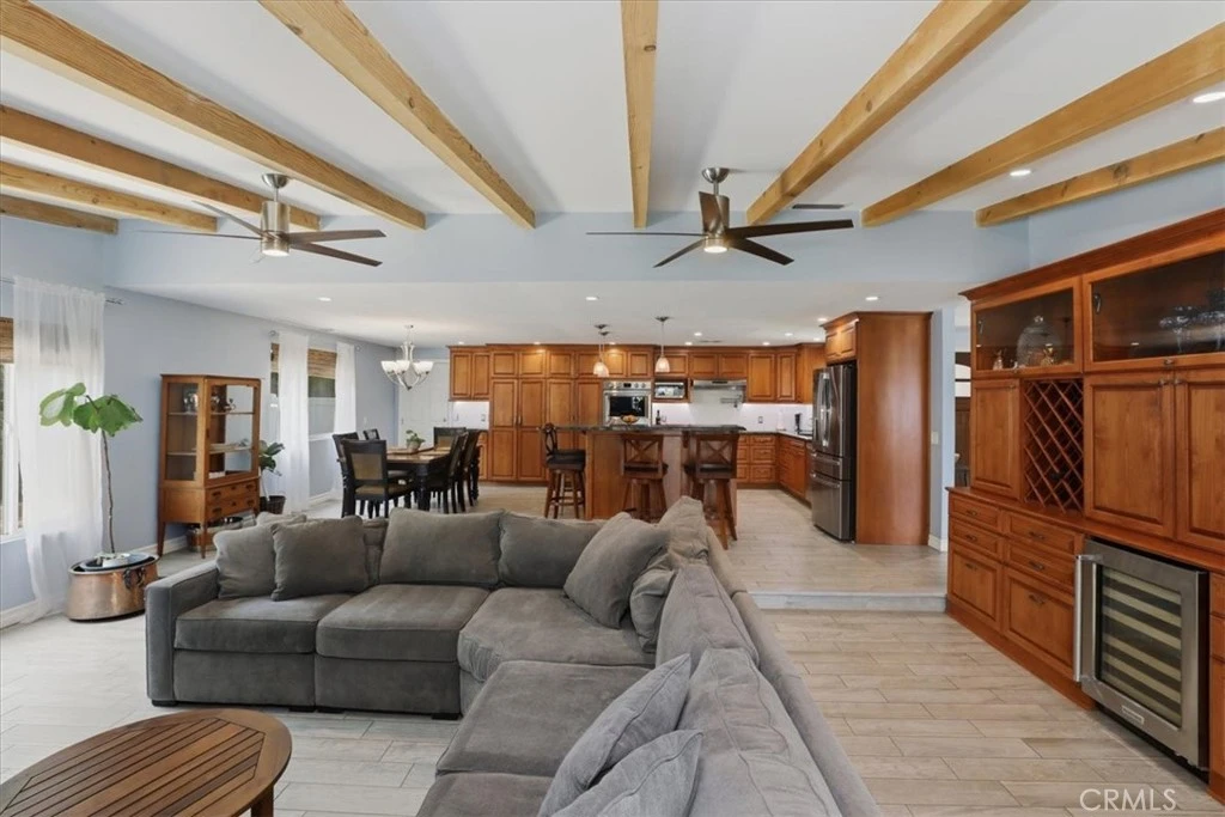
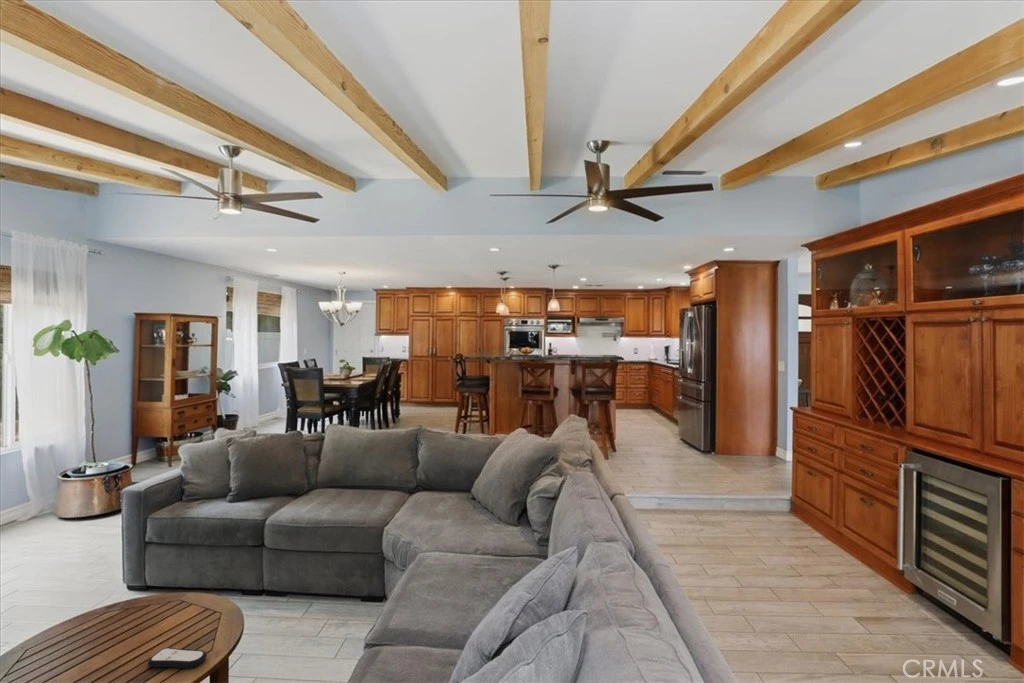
+ remote control (178, 657)
